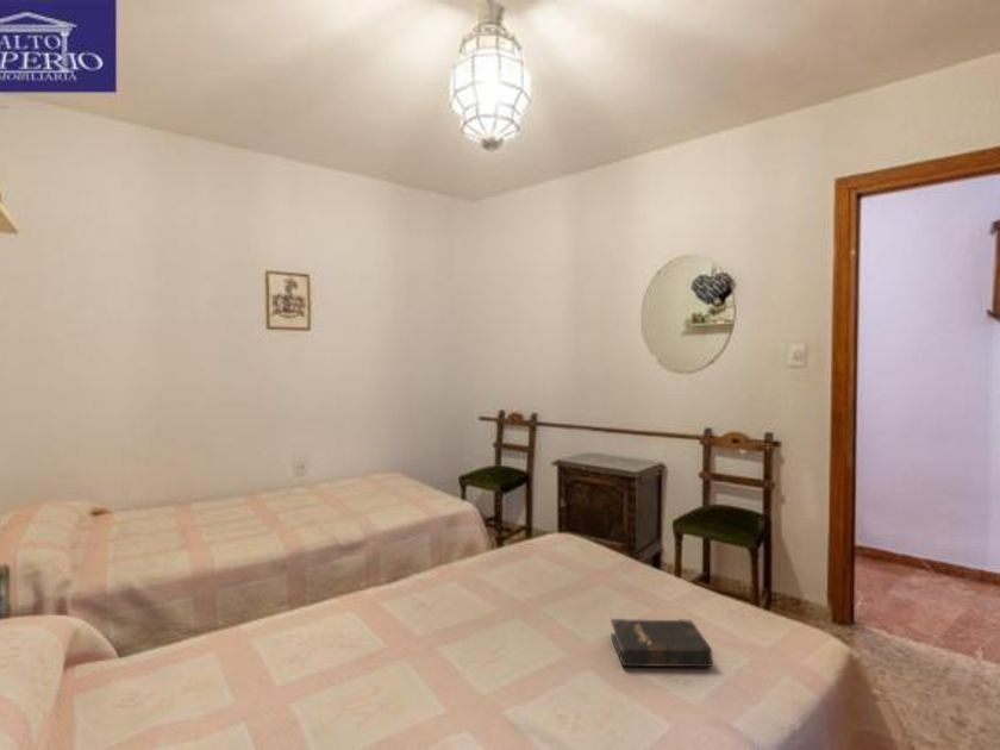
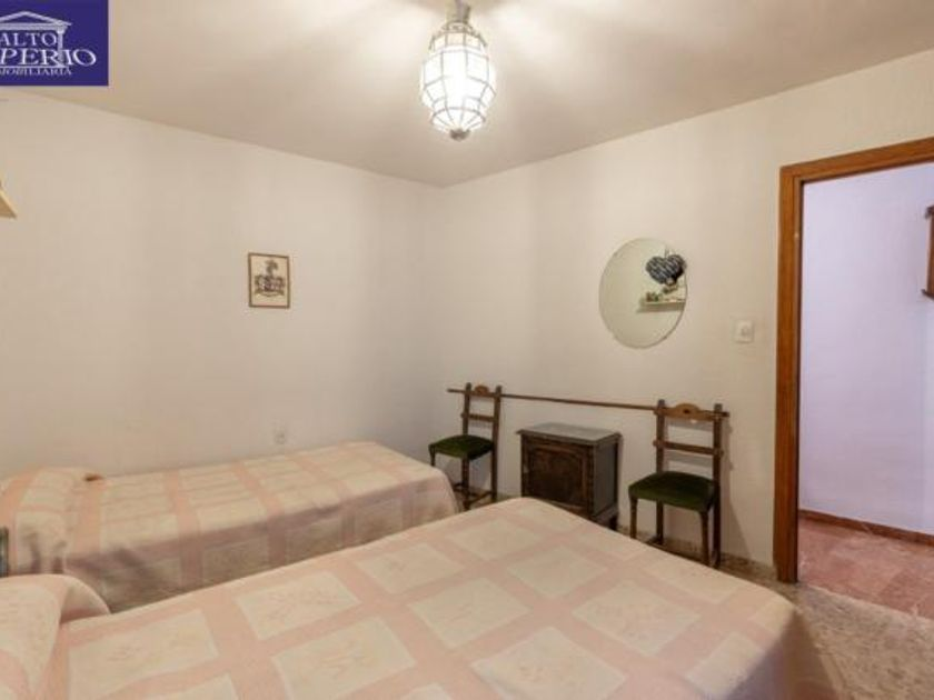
- hardback book (658, 643)
